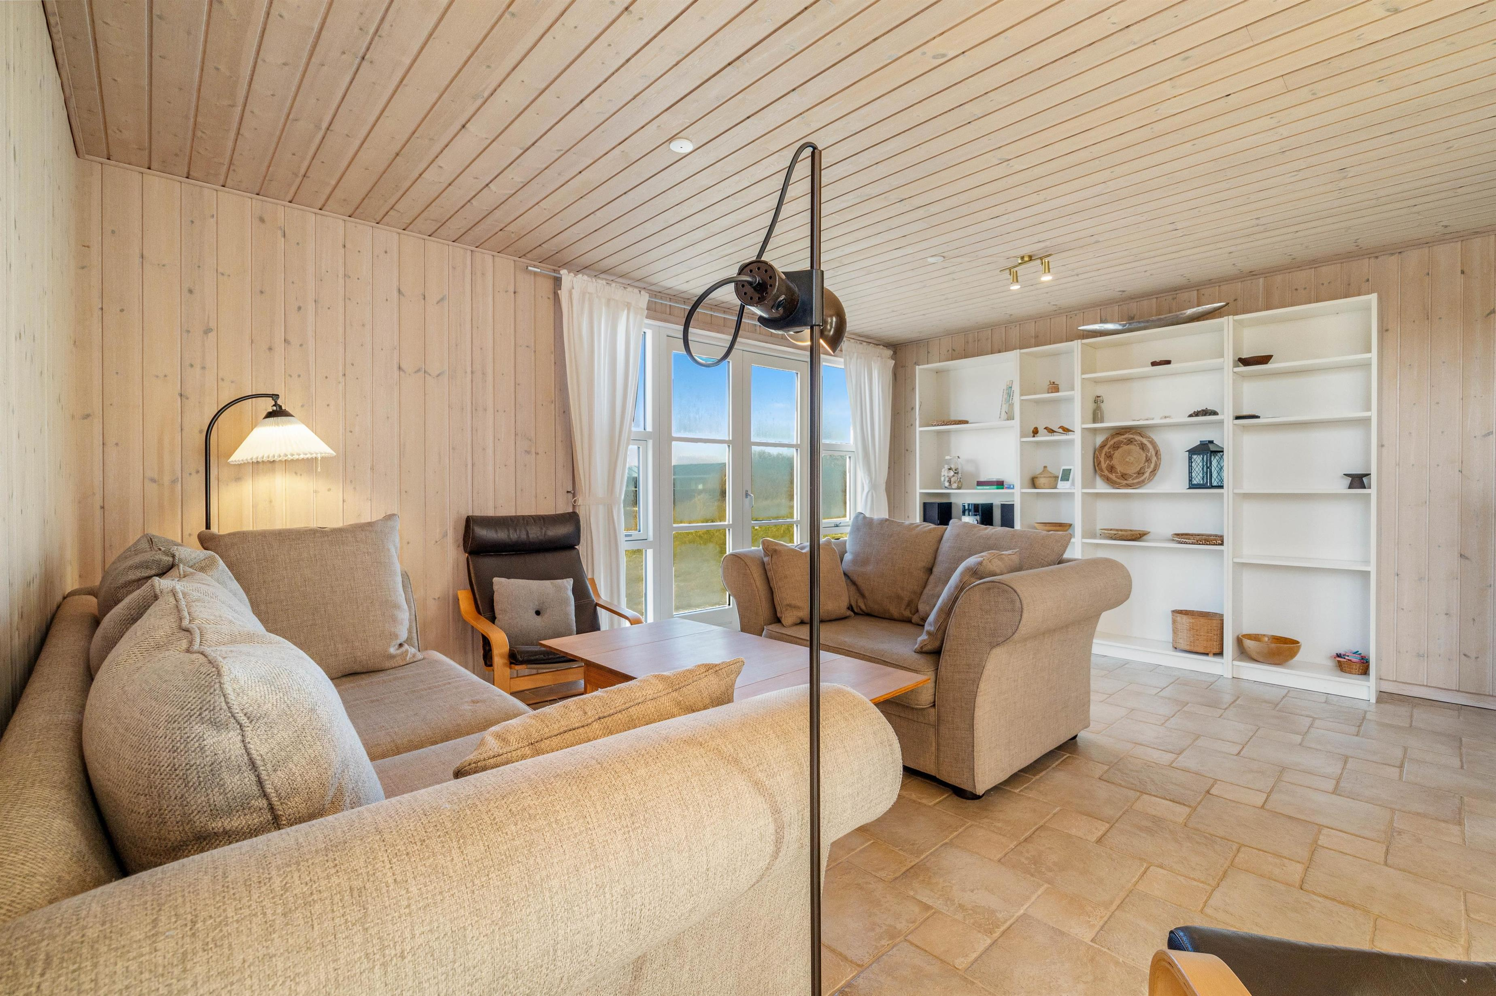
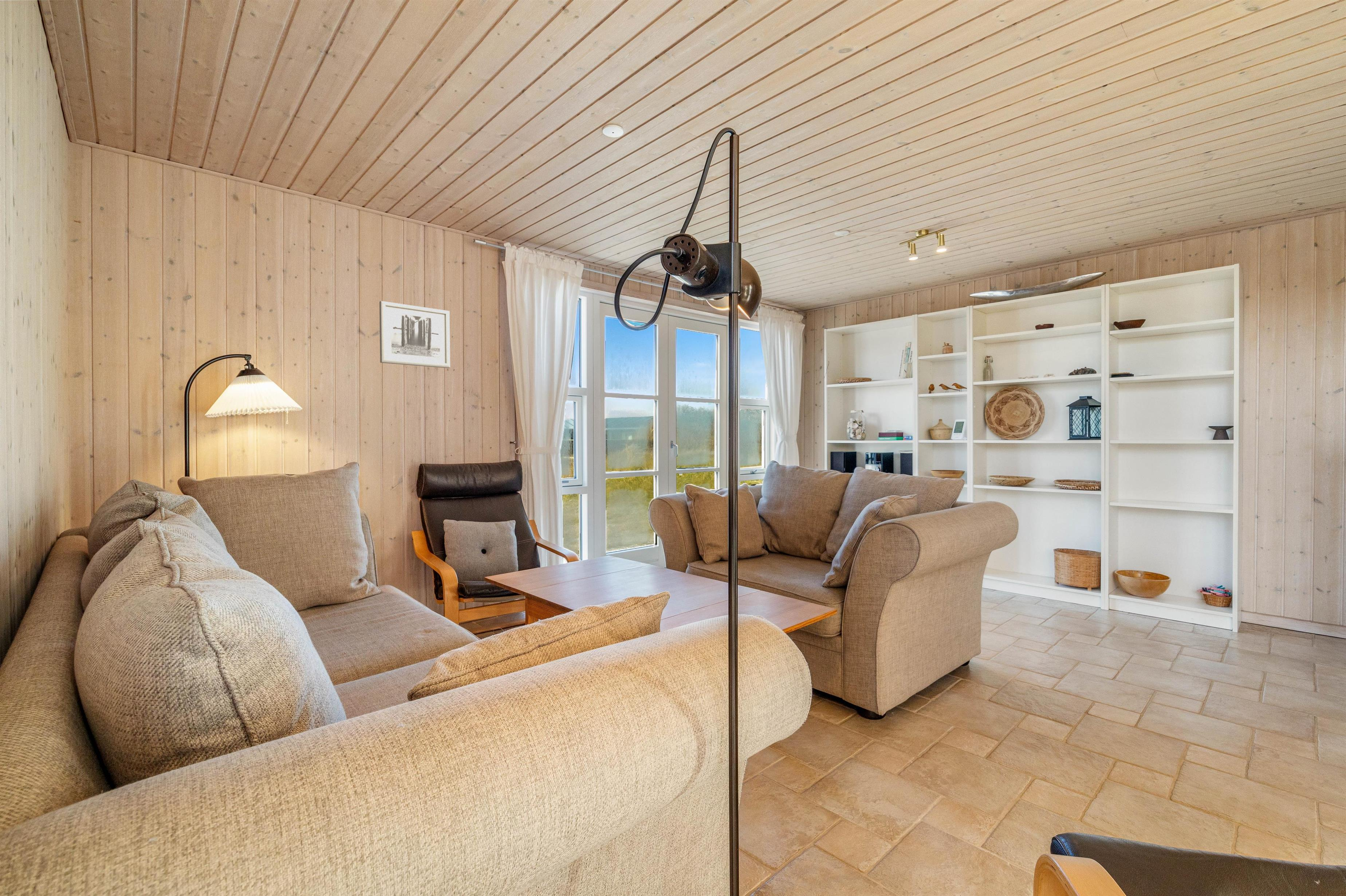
+ wall art (416, 336)
